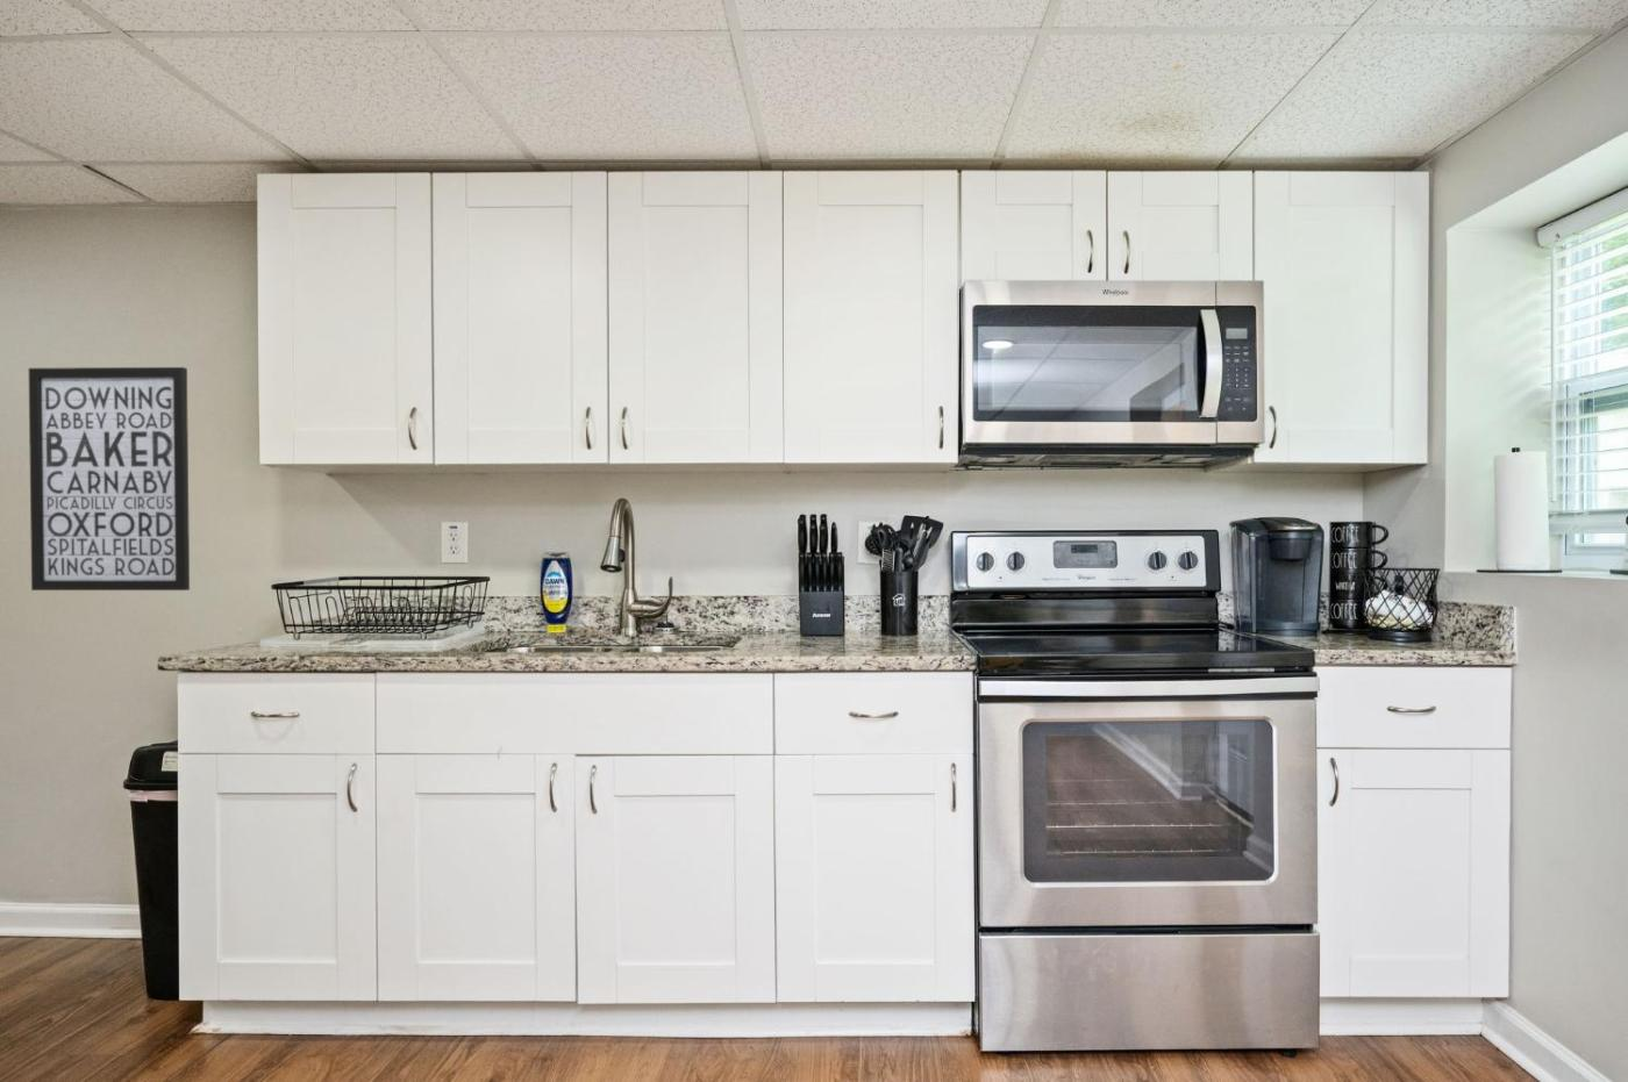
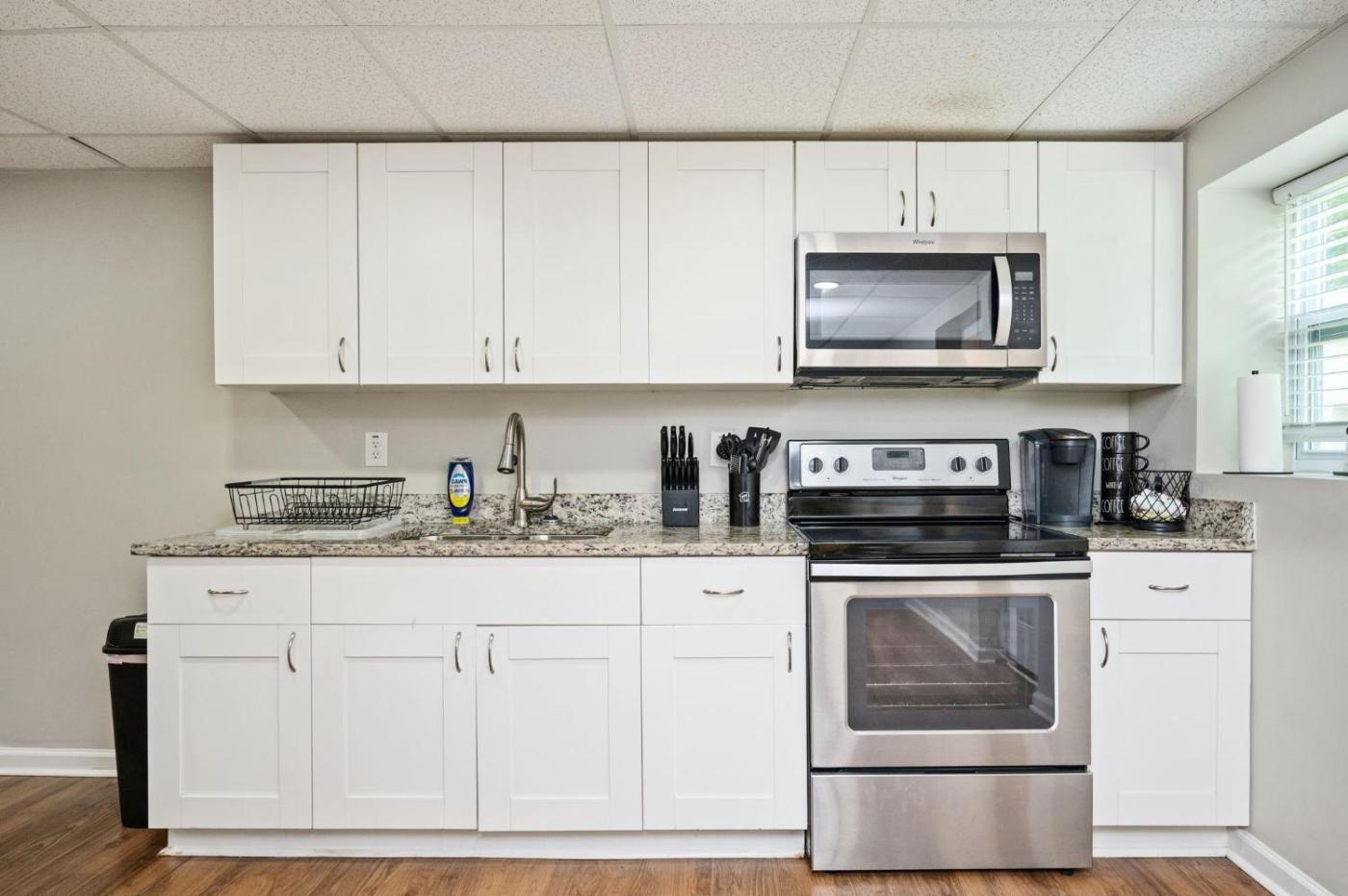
- wall art (110, 479)
